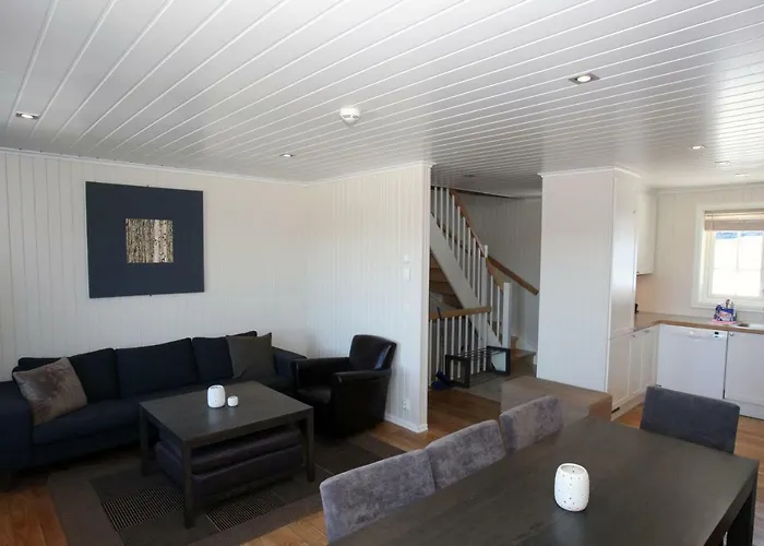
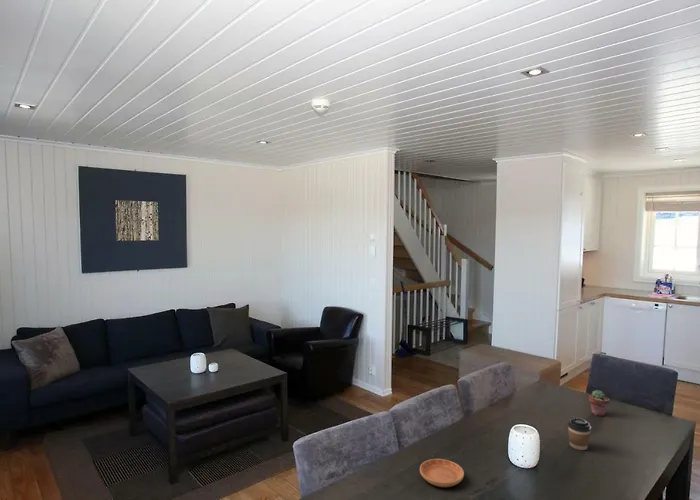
+ potted succulent (598, 402)
+ coffee cup (579, 432)
+ saucer (441, 473)
